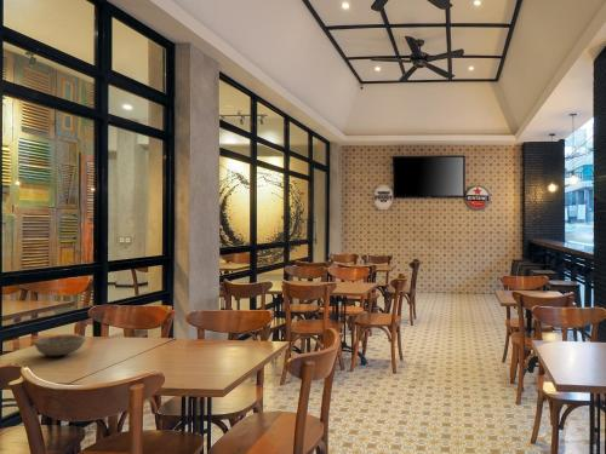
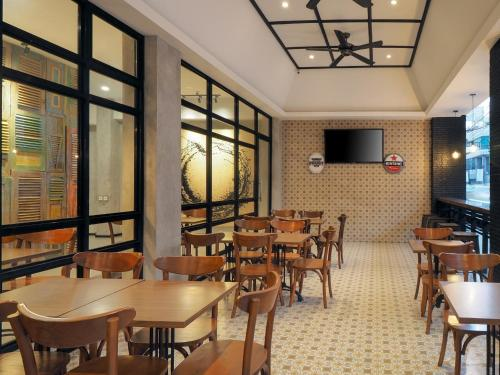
- bowl (59, 346)
